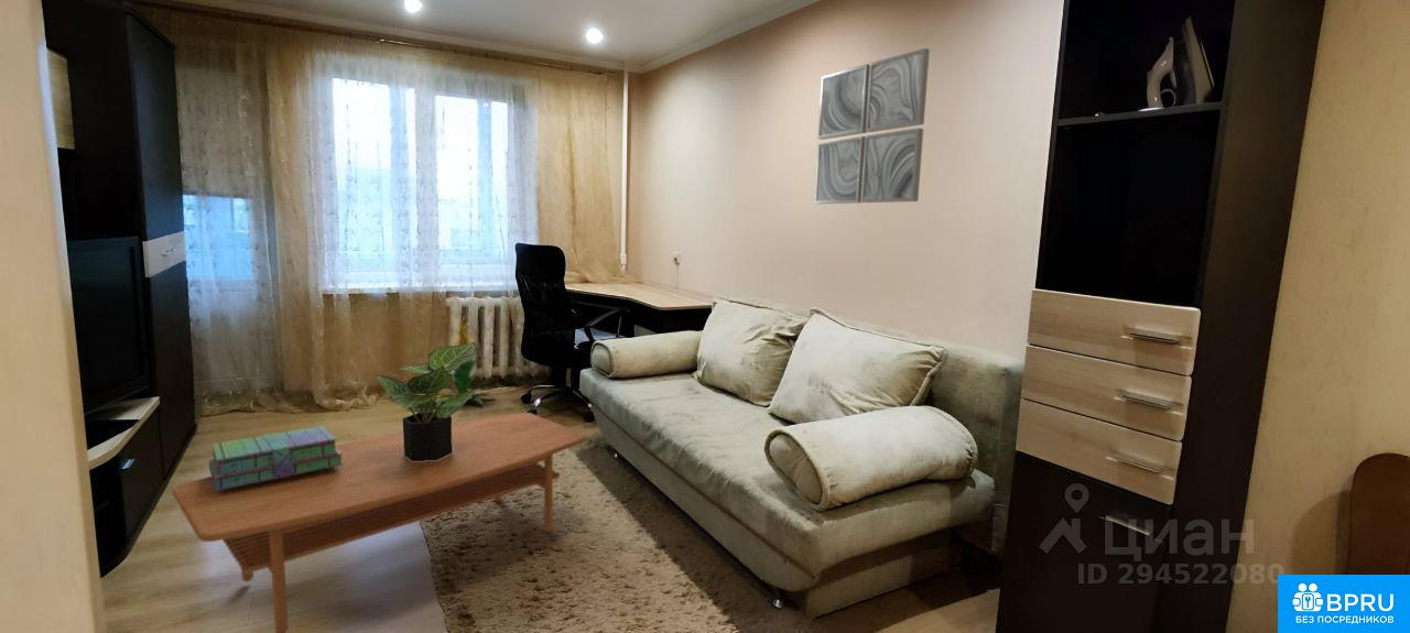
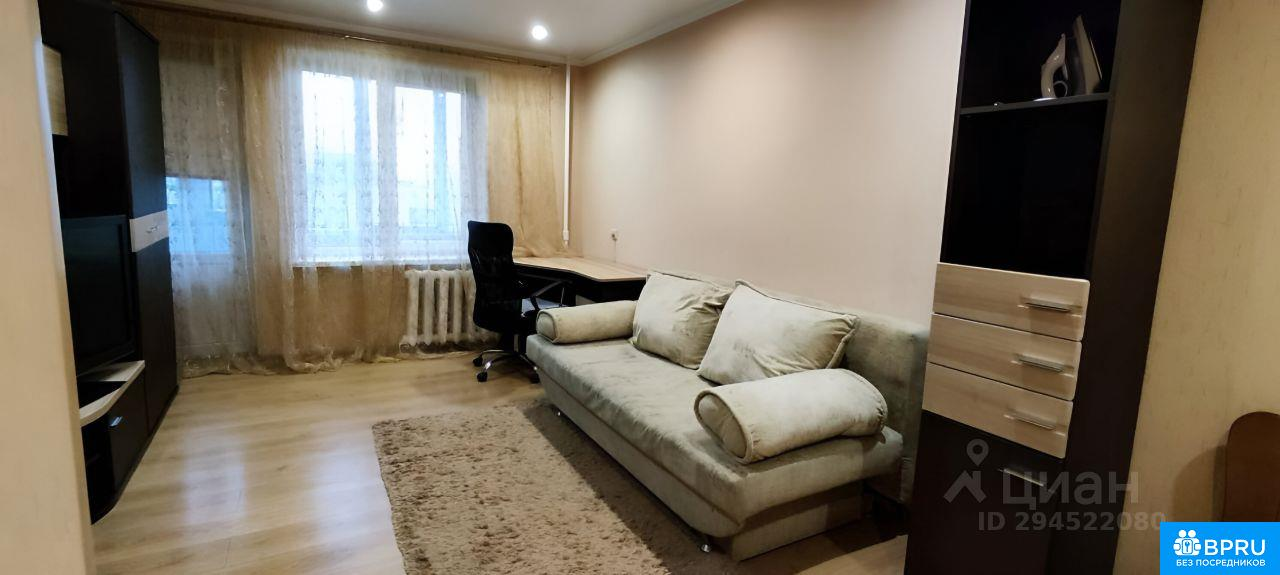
- stack of books (275, 457)
- potted plant (435, 402)
- coffee table (410, 506)
- wall art (866, 135)
- indoor plant (466, 361)
